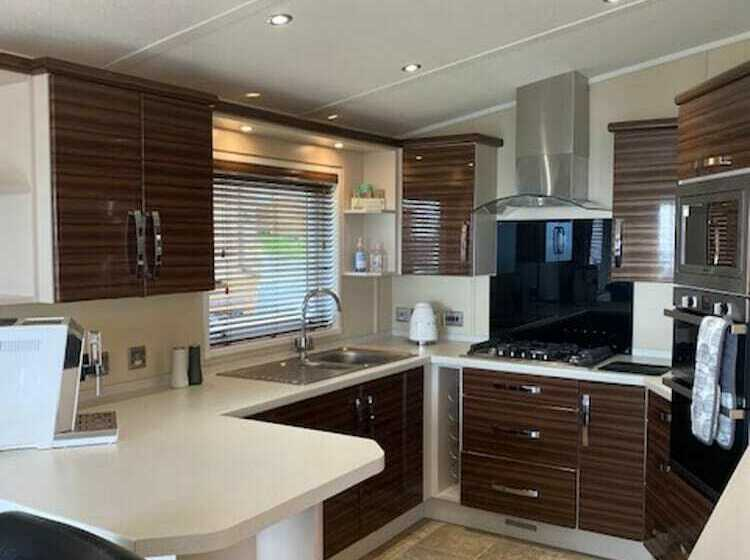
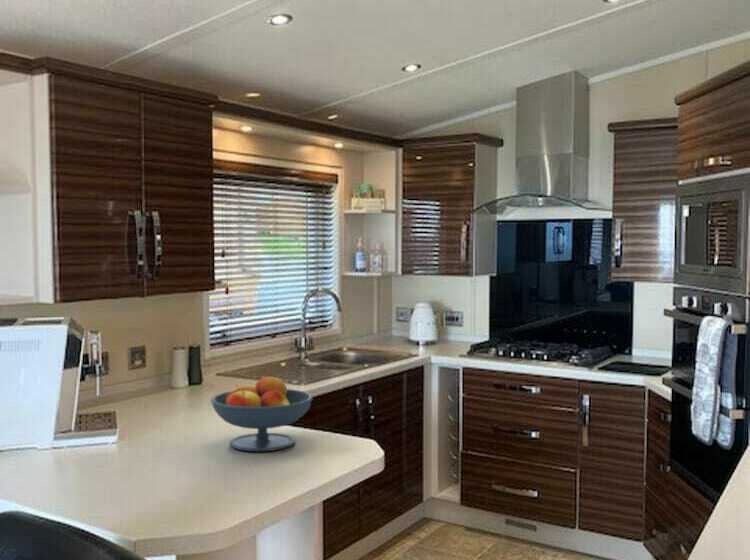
+ fruit bowl (262, 412)
